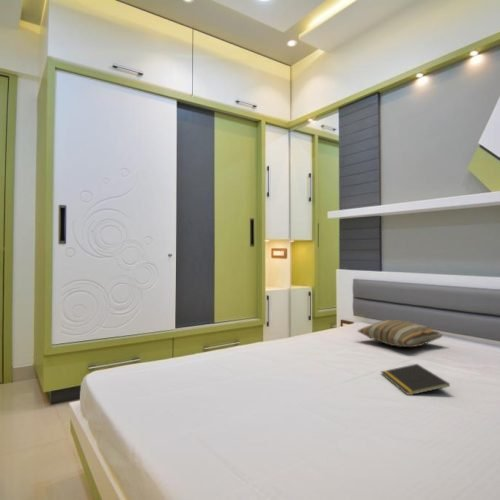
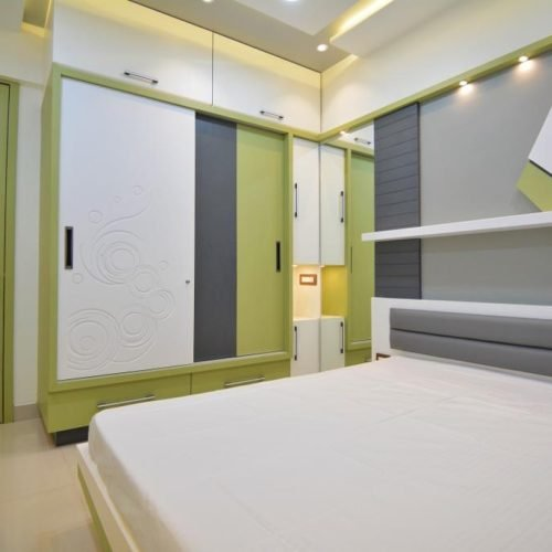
- notepad (412, 378)
- pillow (399, 332)
